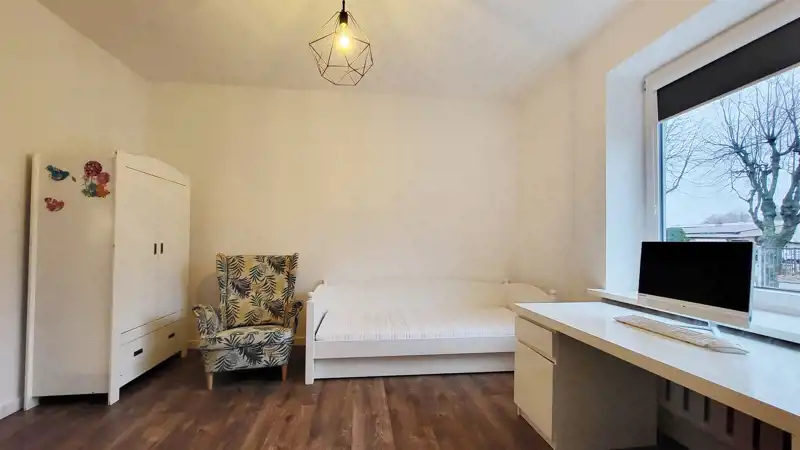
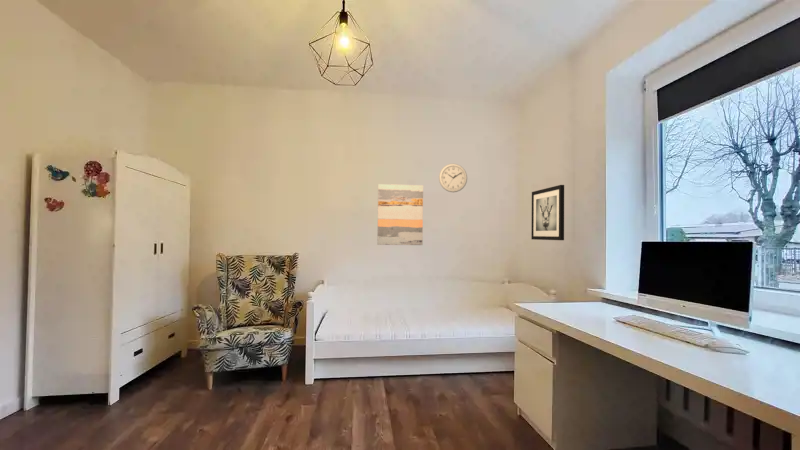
+ wall art (400, 214)
+ wall clock (453, 177)
+ wall art (546, 214)
